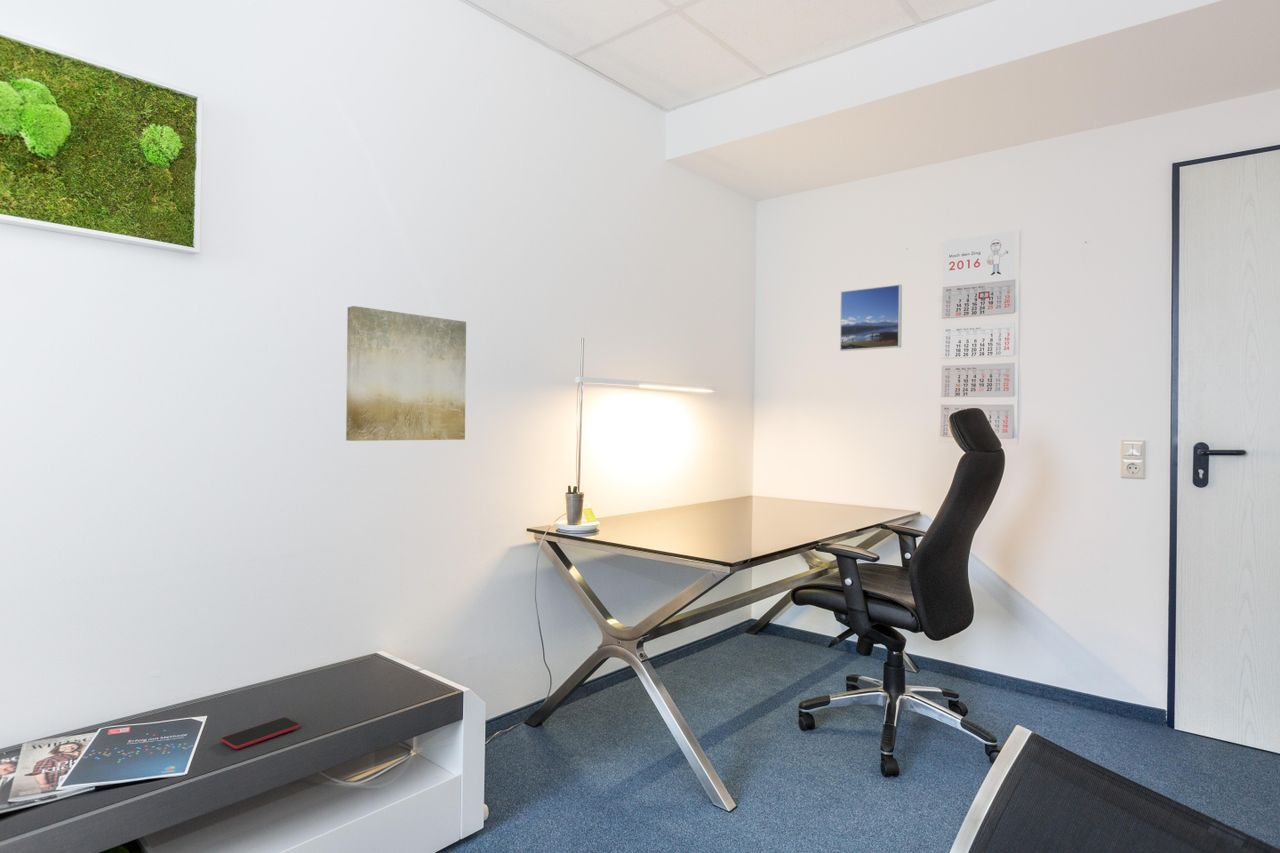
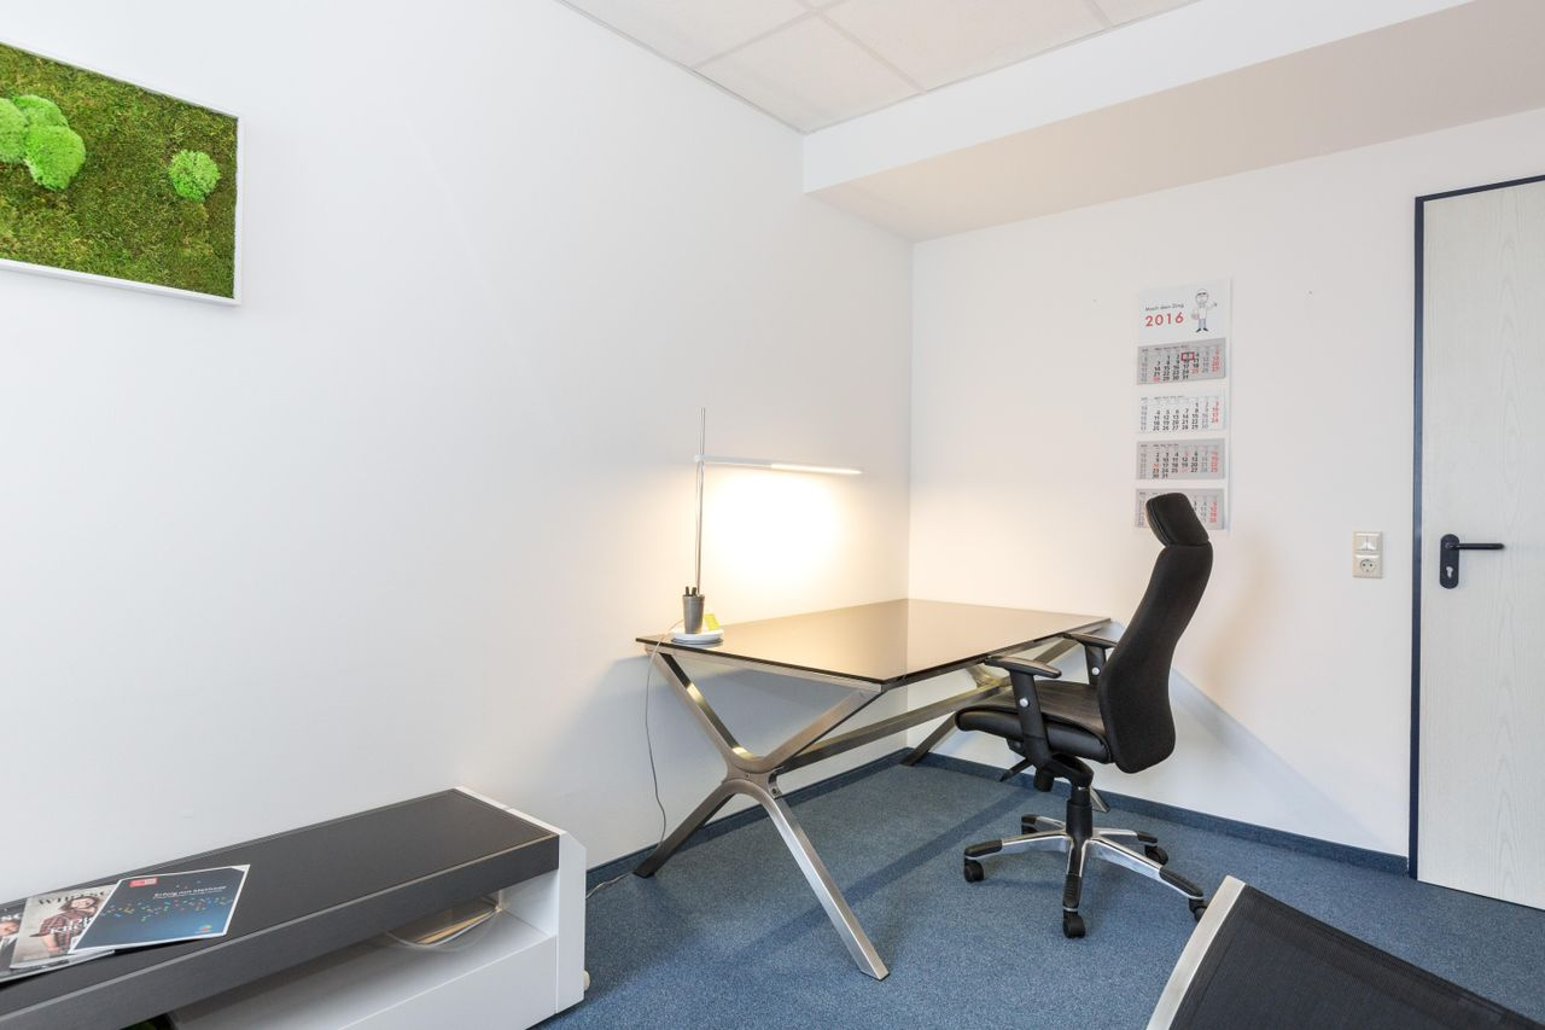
- wall art (409, 377)
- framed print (870, 318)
- smartphone (261, 732)
